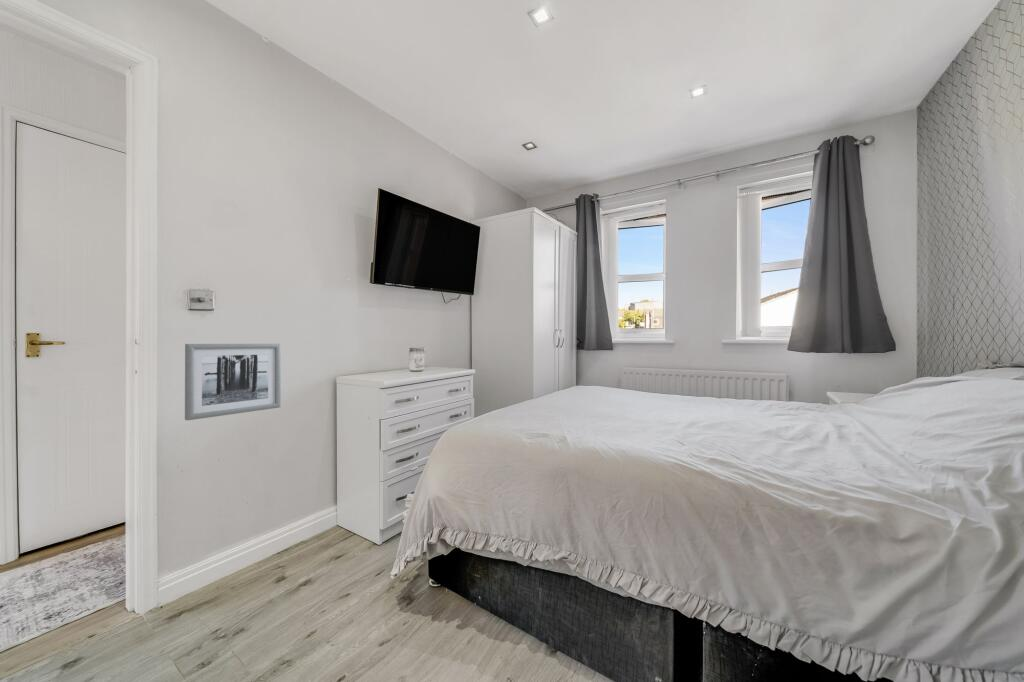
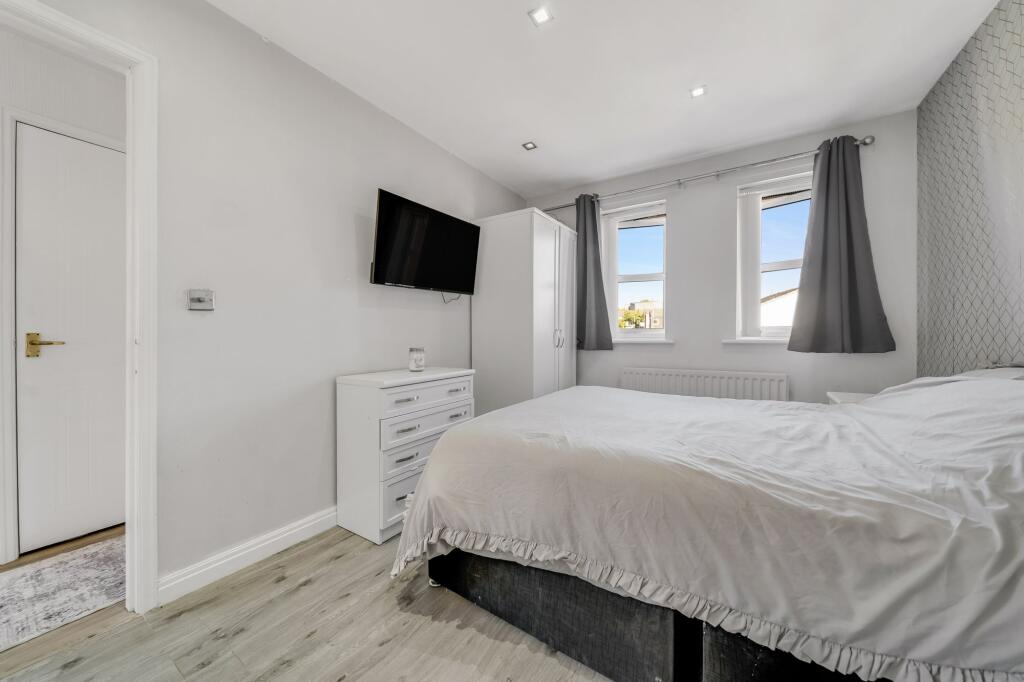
- wall art (237, 378)
